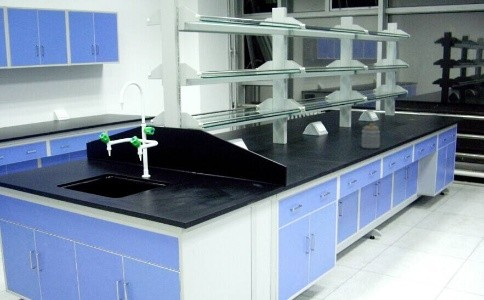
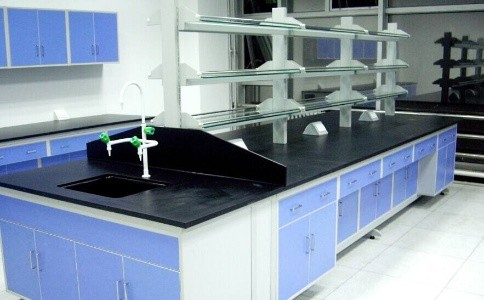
- jar (370, 135)
